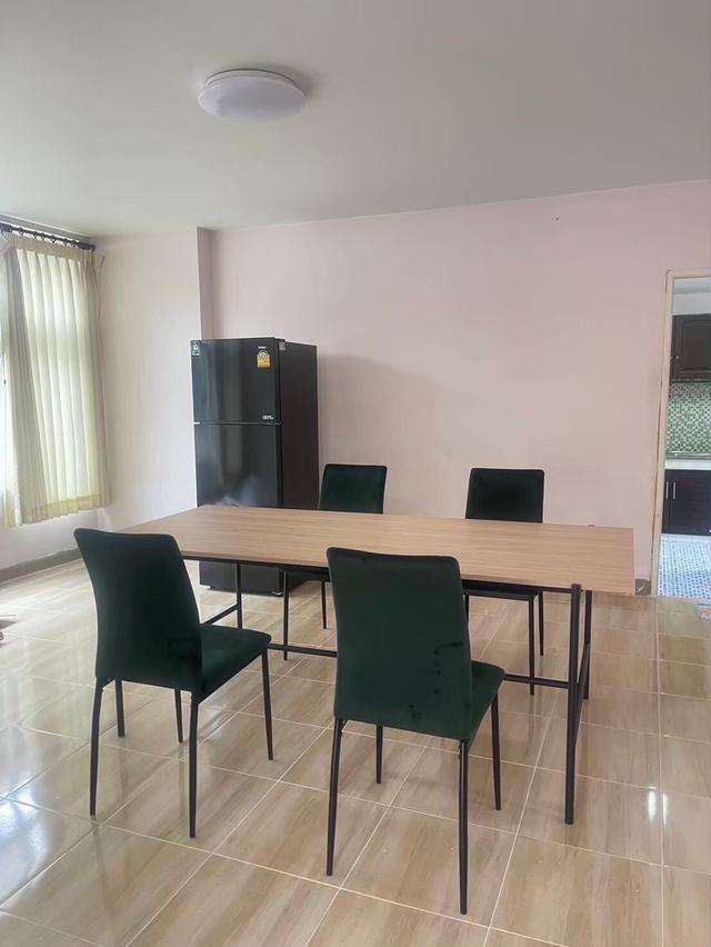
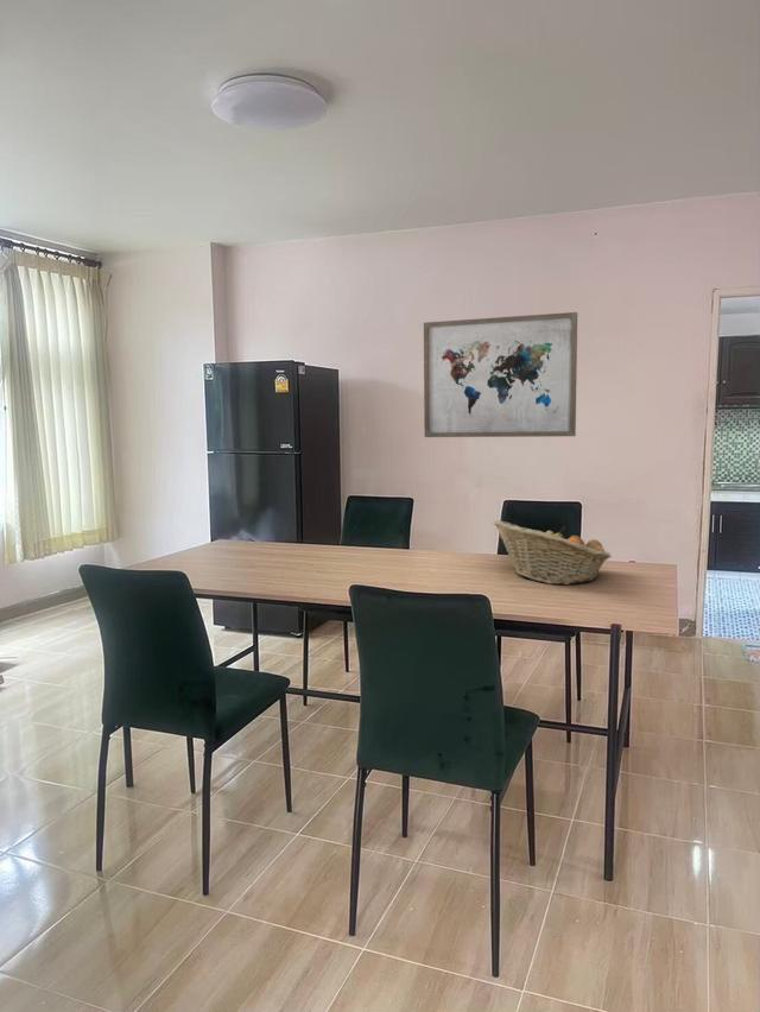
+ wall art (496, 378)
+ fruit basket (549, 548)
